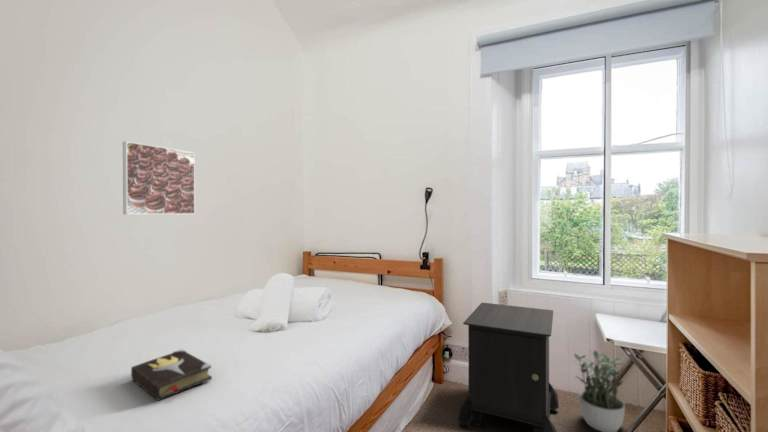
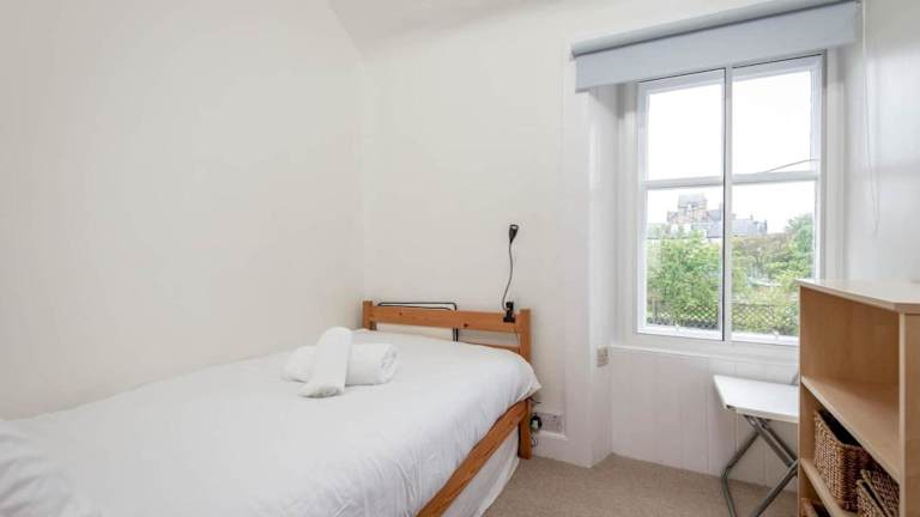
- nightstand (510, 365)
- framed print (161, 180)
- hardback book (171, 371)
- potted plant (598, 385)
